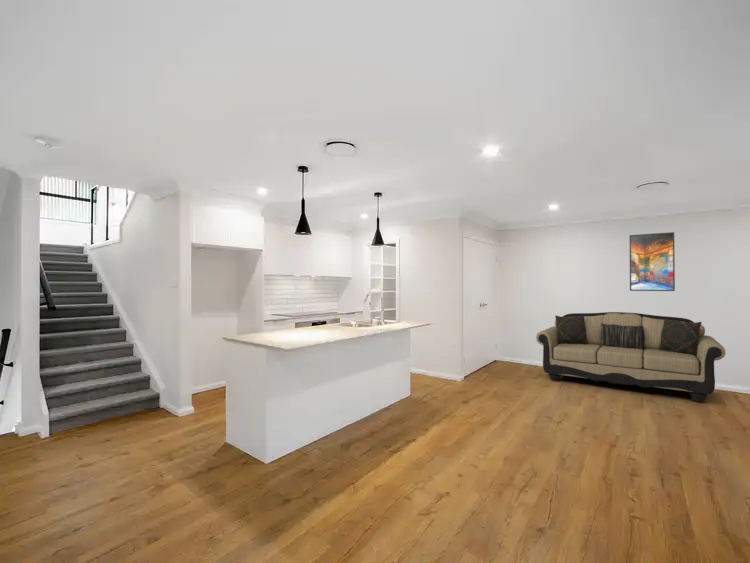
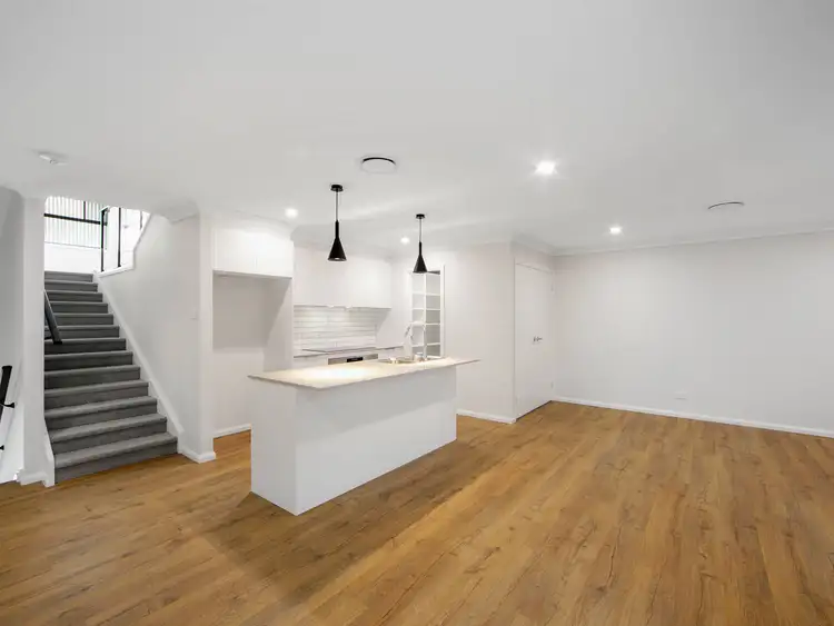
- sofa (621, 348)
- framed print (651, 262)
